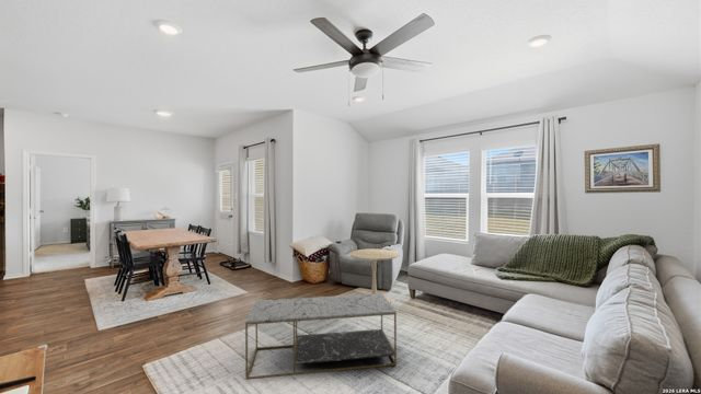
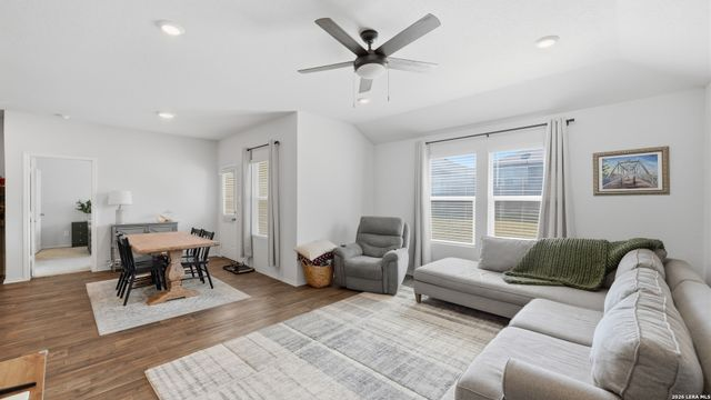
- coffee table (322, 334)
- side table (374, 277)
